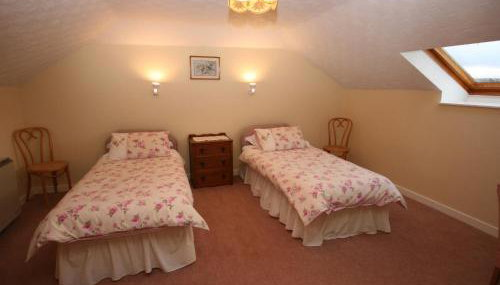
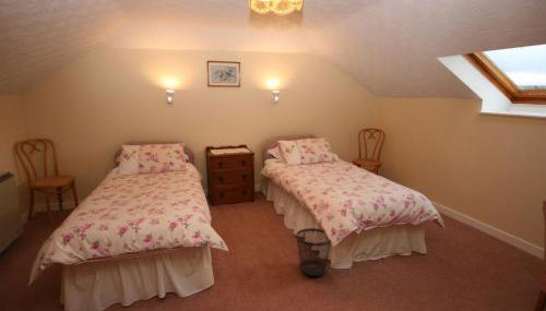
+ wastebasket (313, 252)
